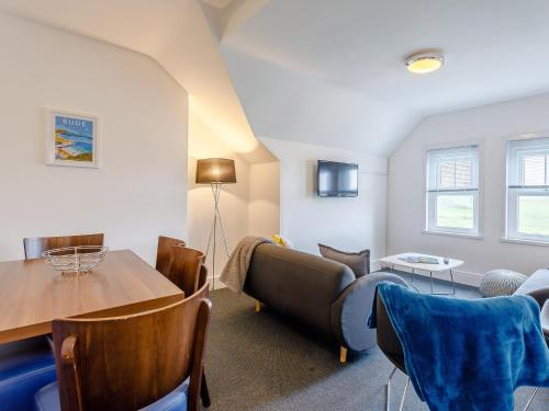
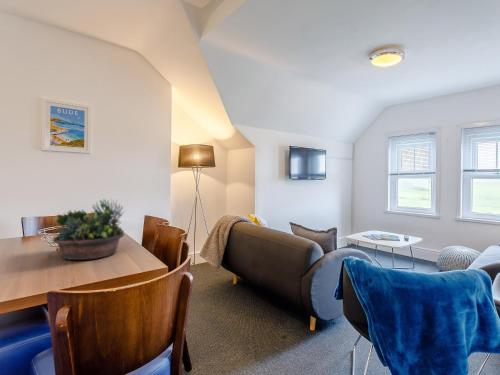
+ succulent planter (89, 226)
